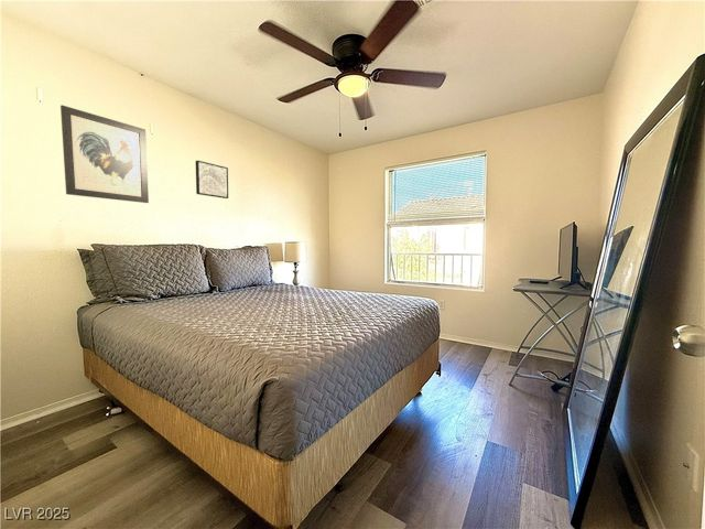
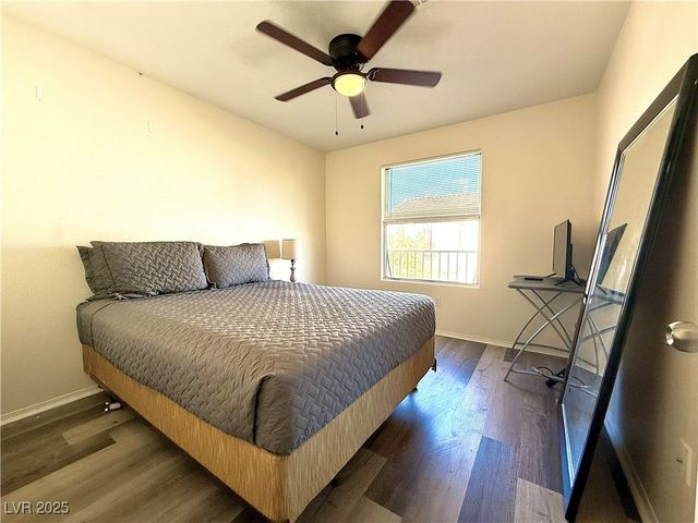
- wall art (213, 180)
- wall art (109, 159)
